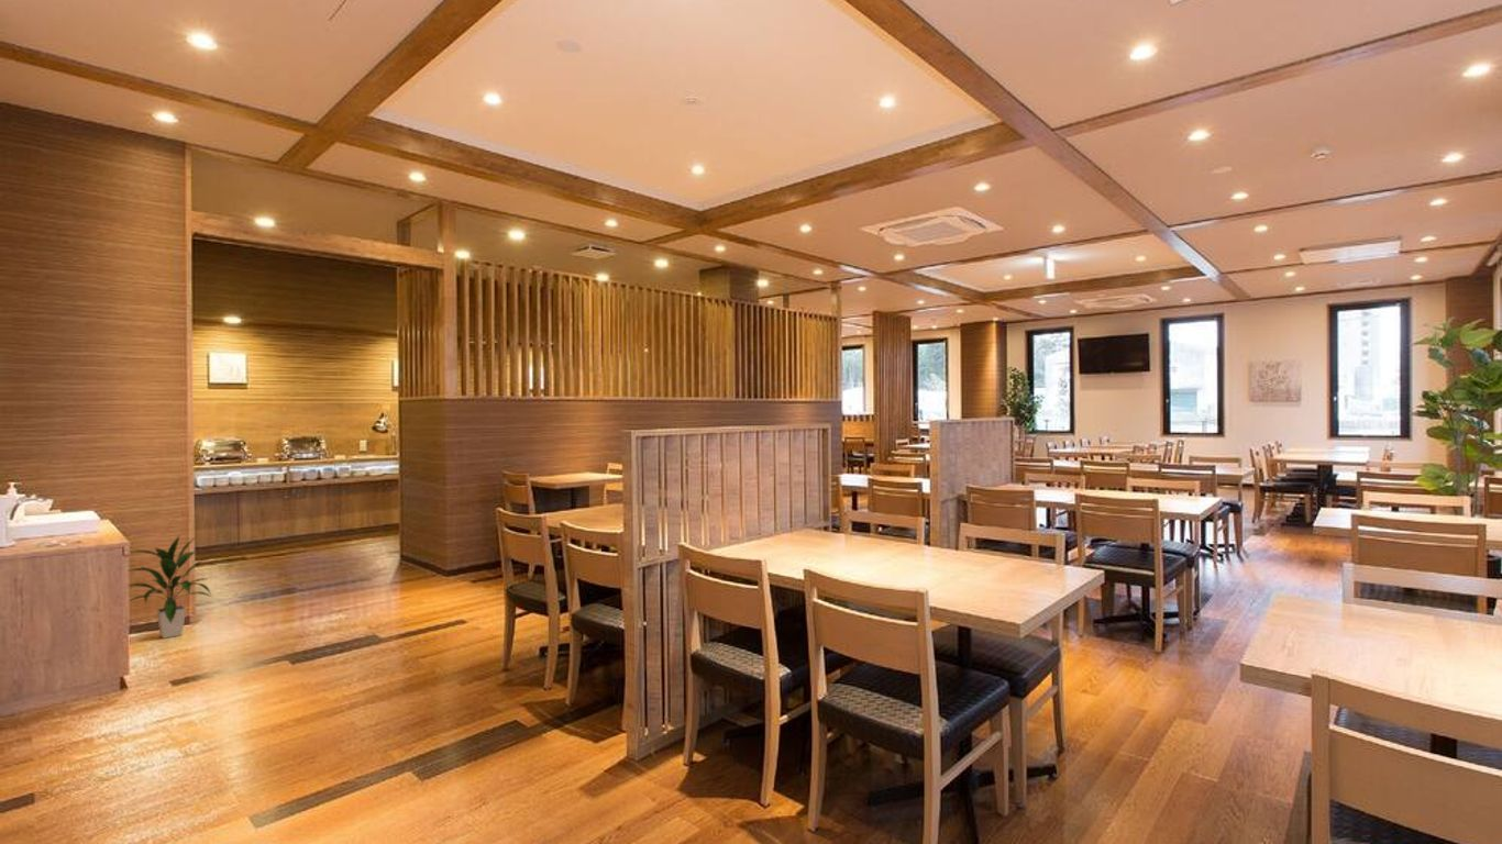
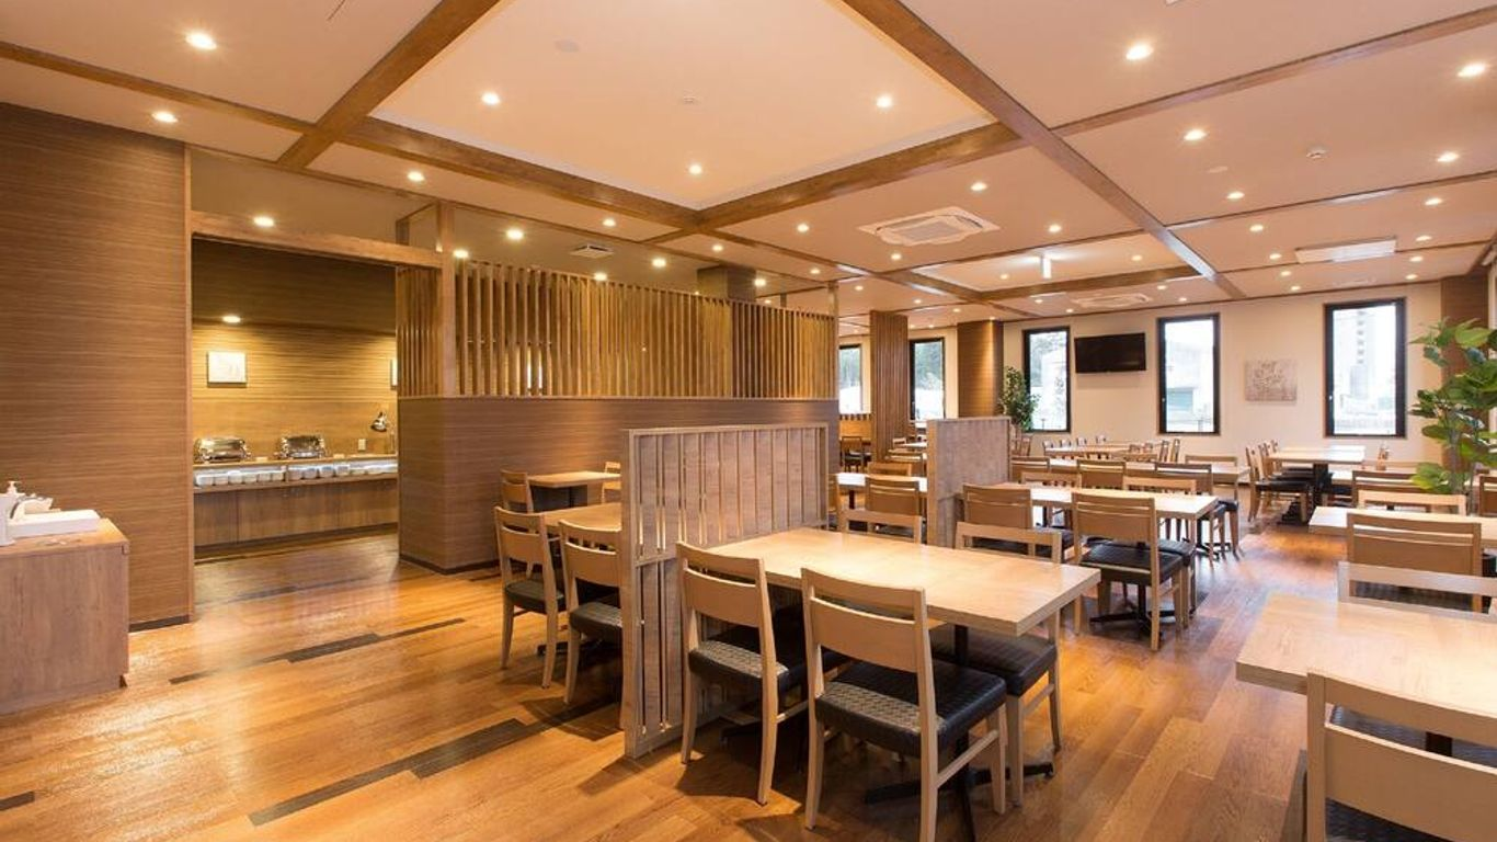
- indoor plant (168, 586)
